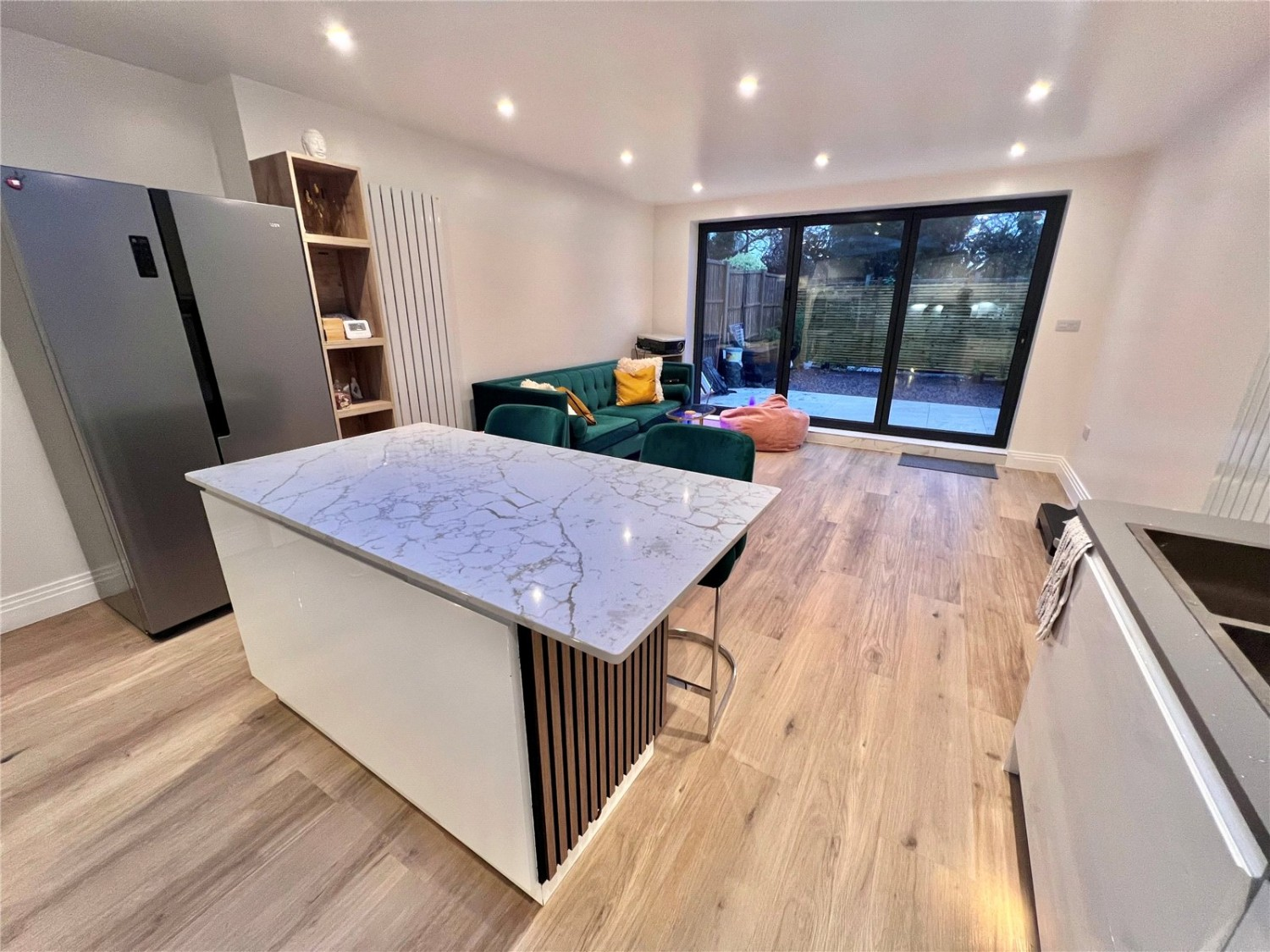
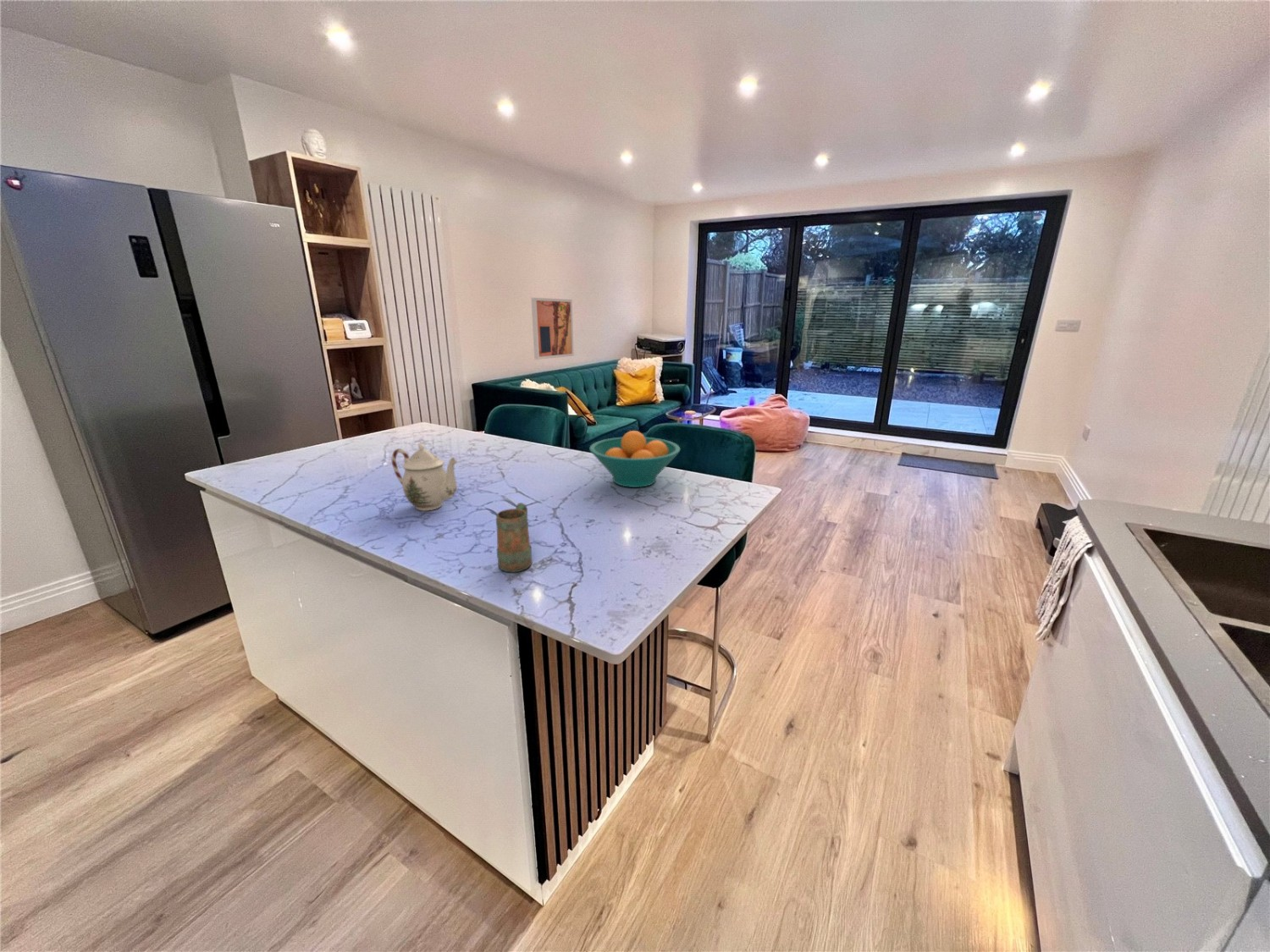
+ fruit bowl (634, 456)
+ mug (516, 536)
+ wall art (554, 328)
+ teapot (426, 476)
